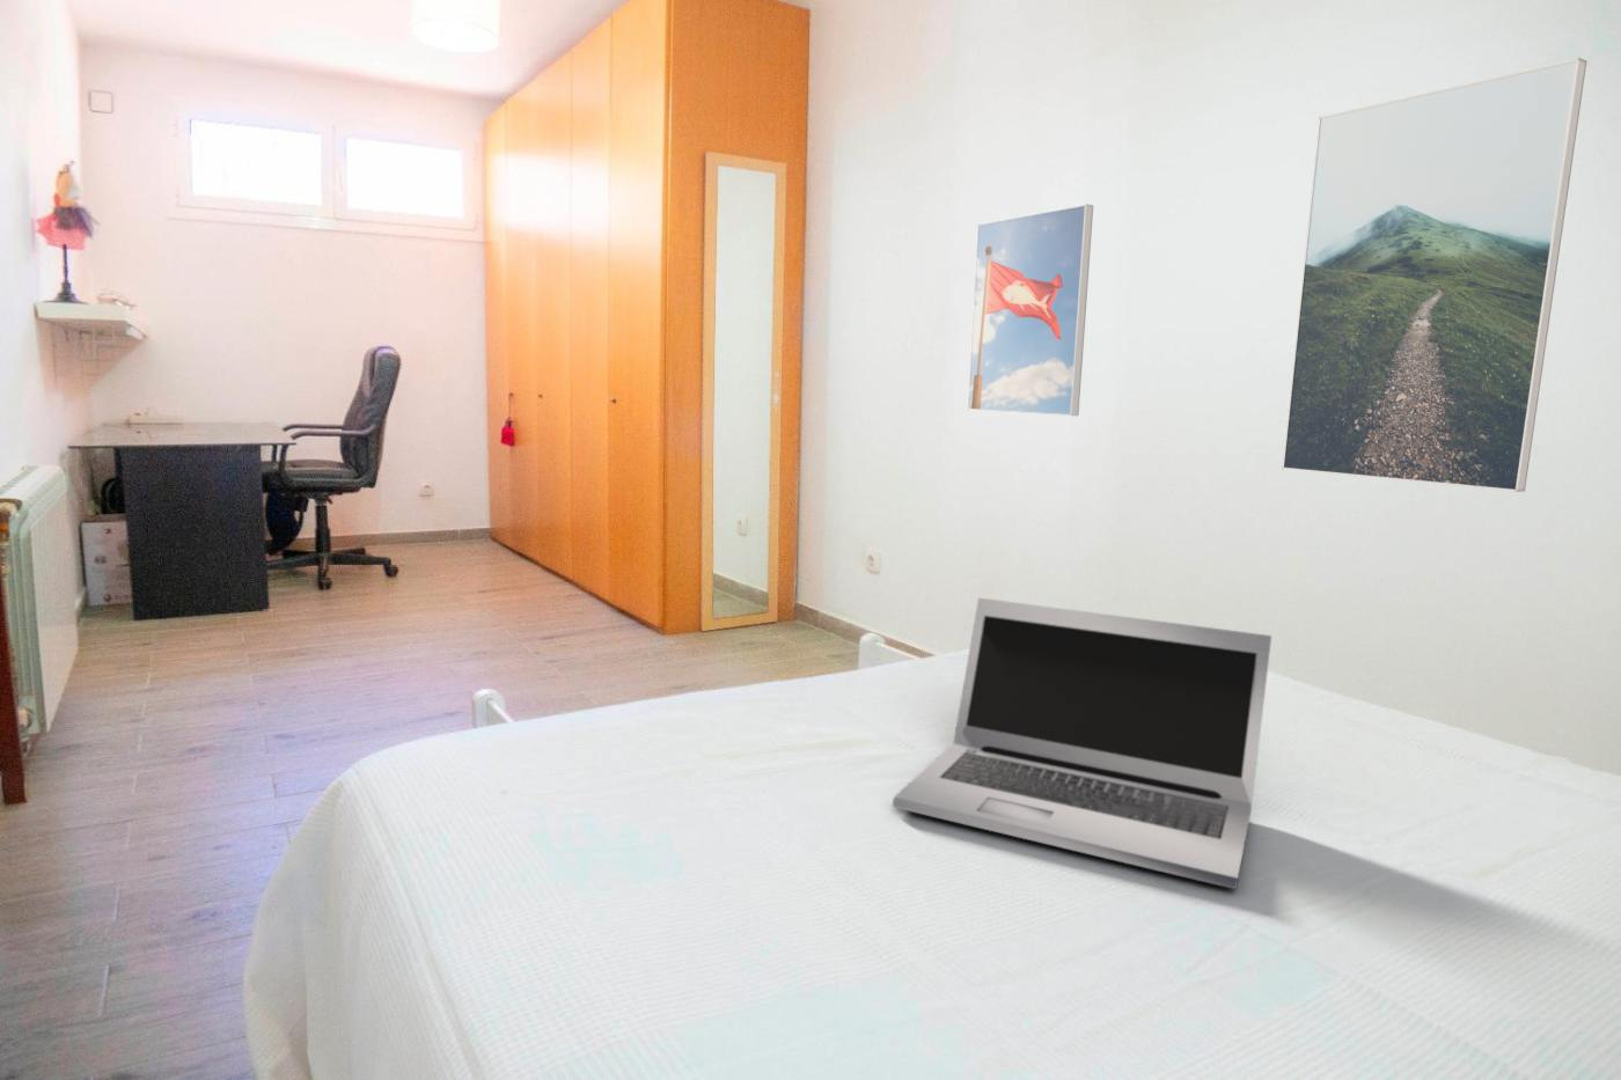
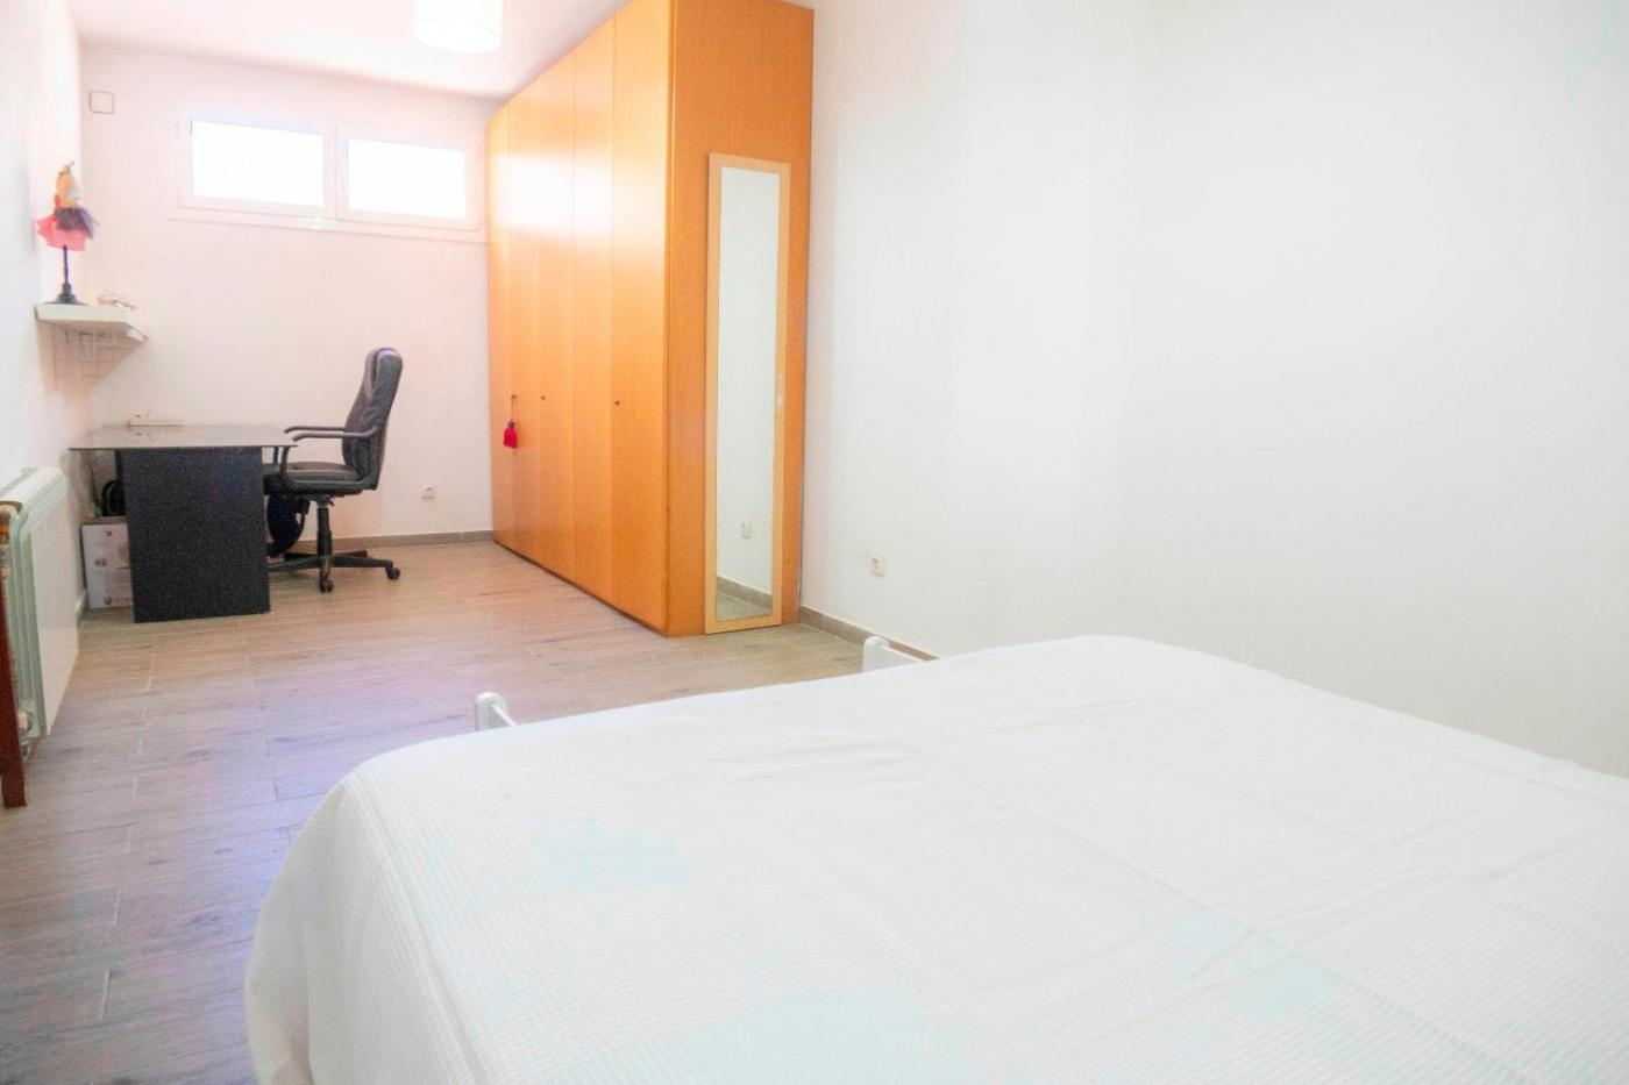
- laptop (1086, 721)
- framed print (1414, 290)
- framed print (1024, 315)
